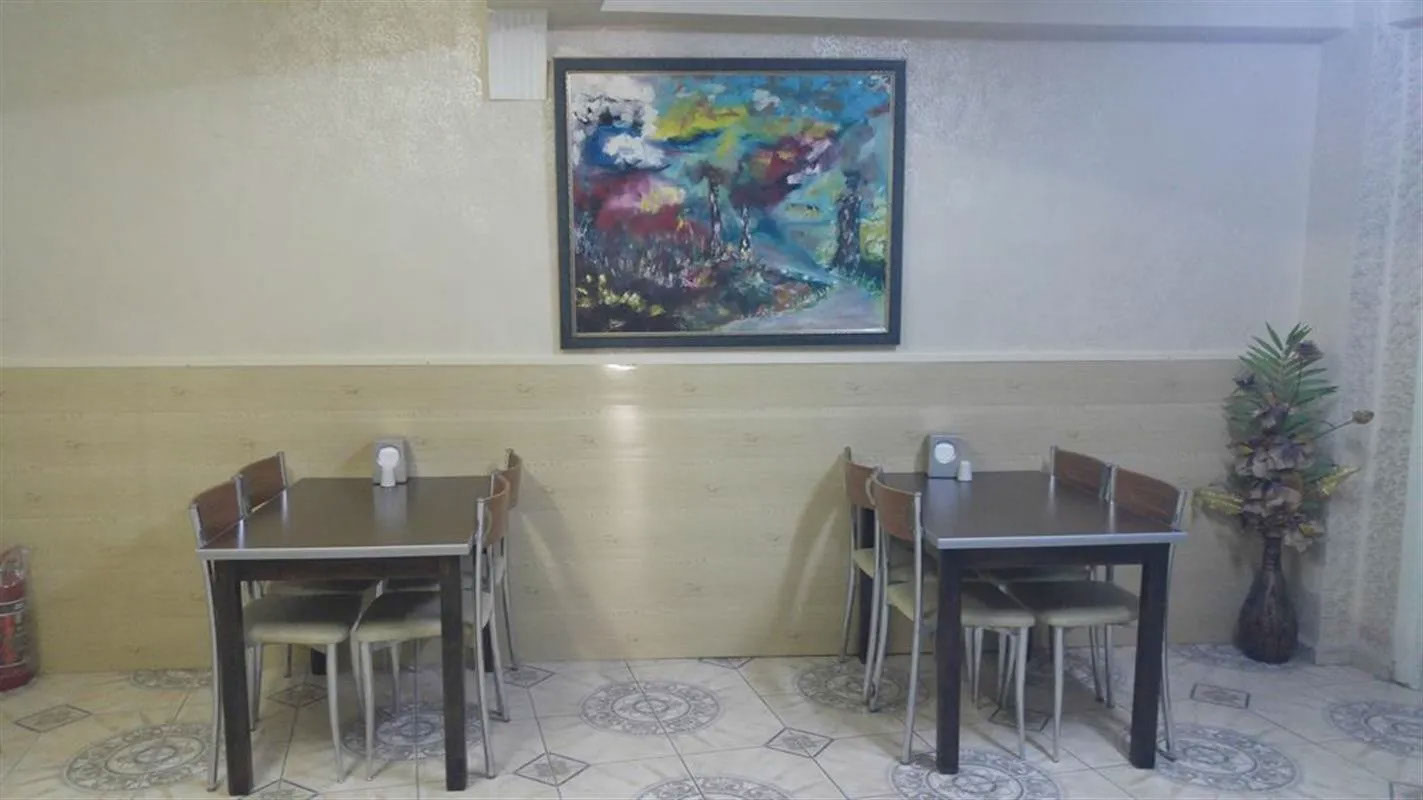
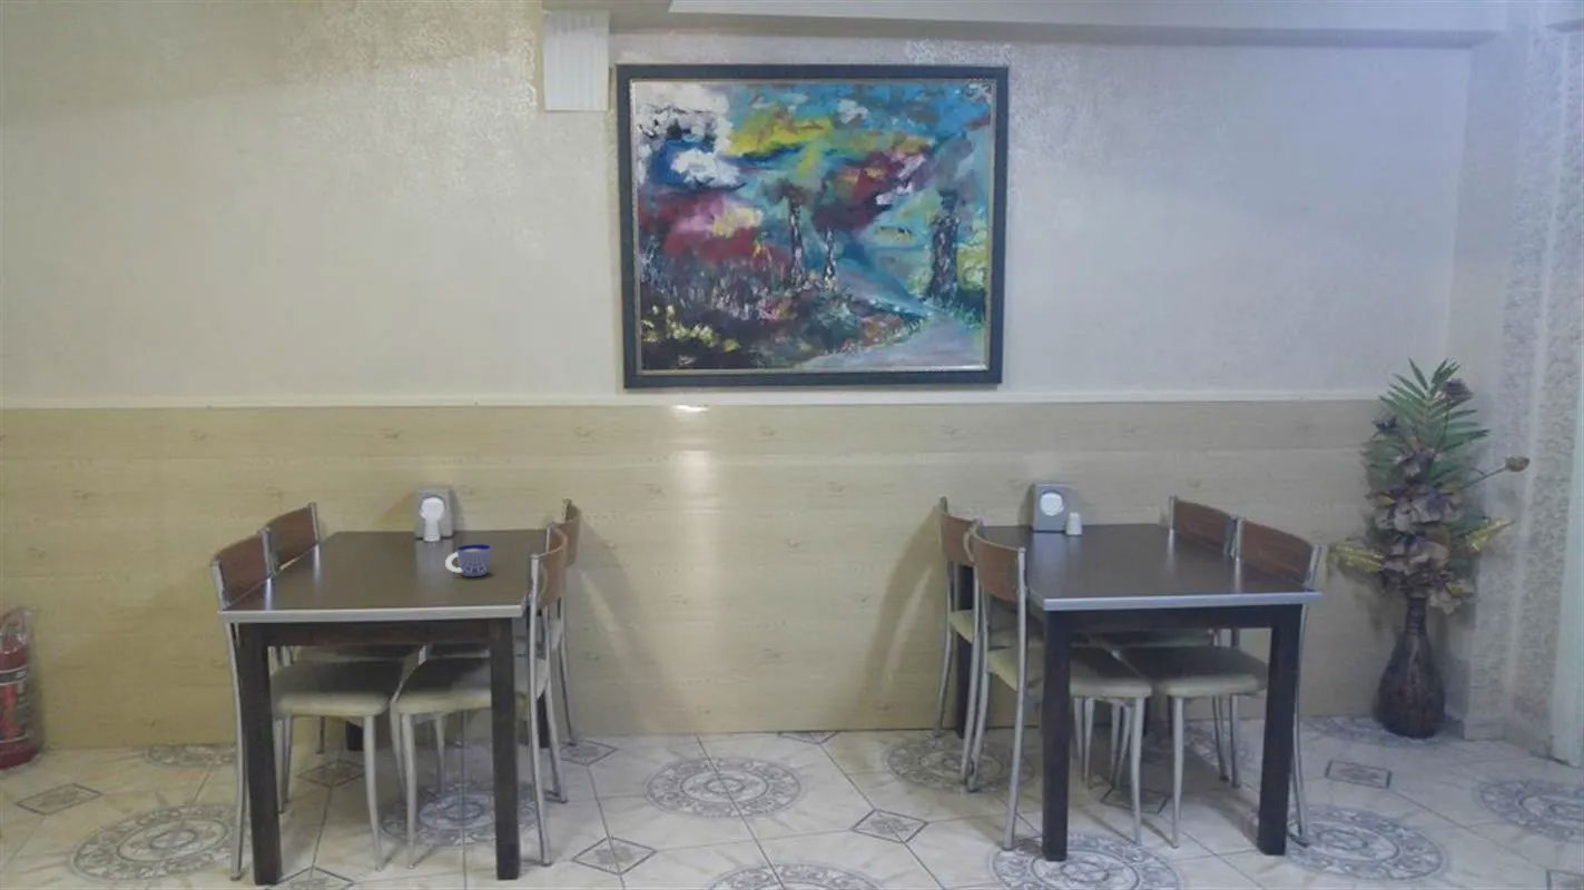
+ cup (469, 561)
